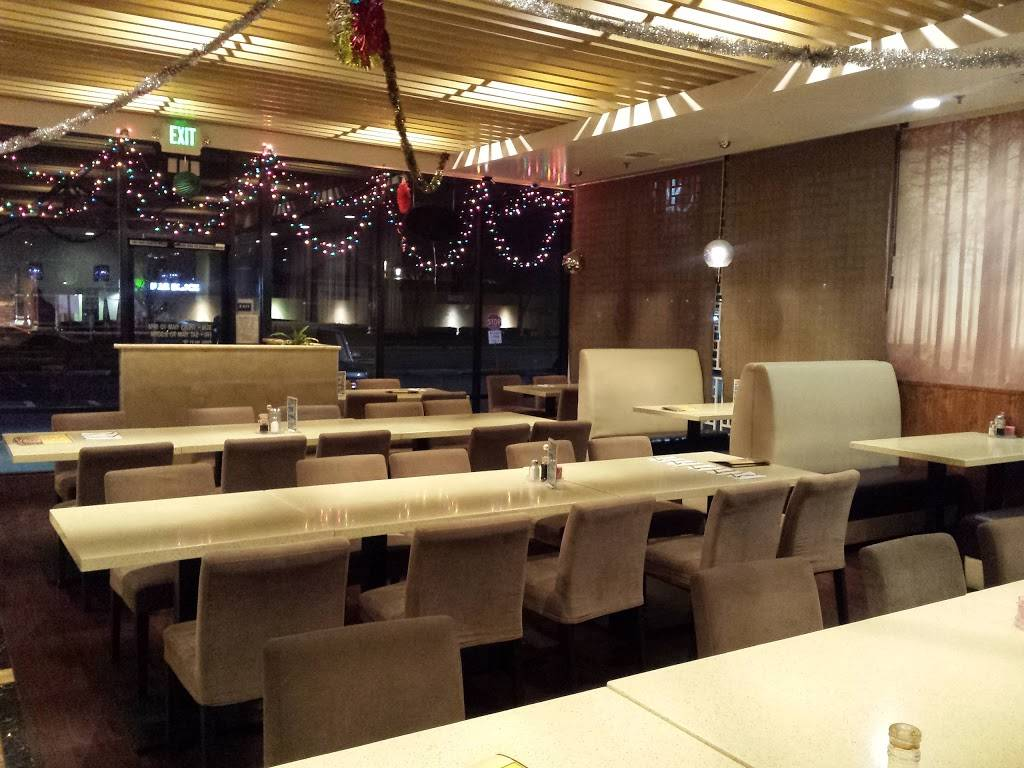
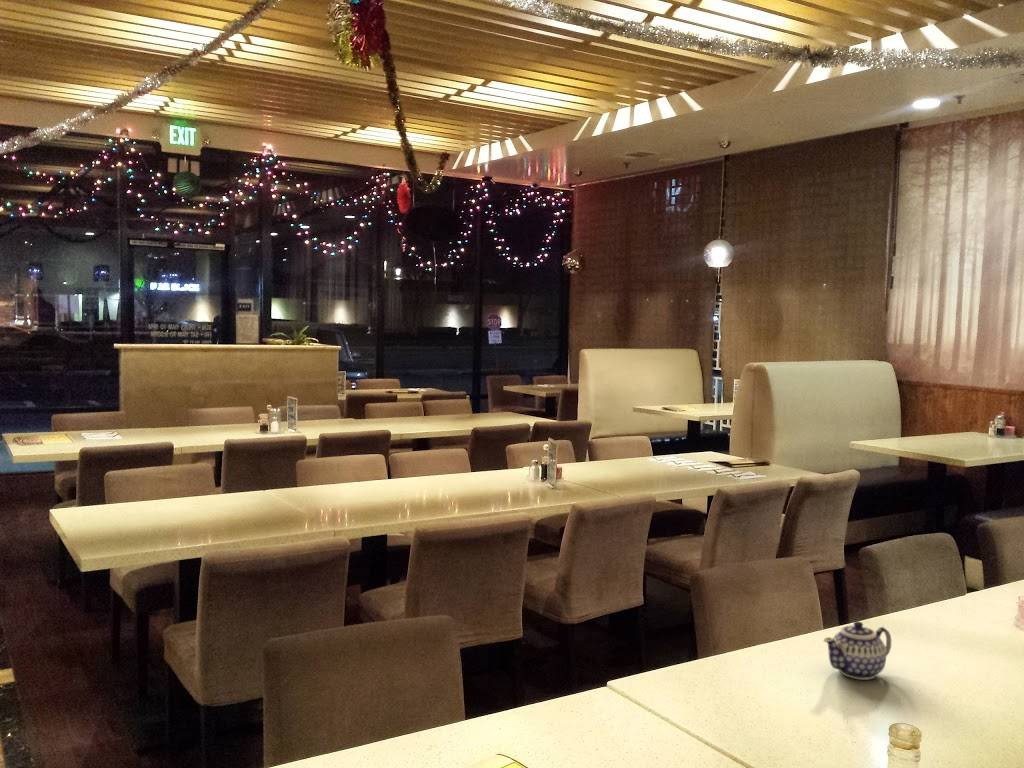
+ teapot (857, 647)
